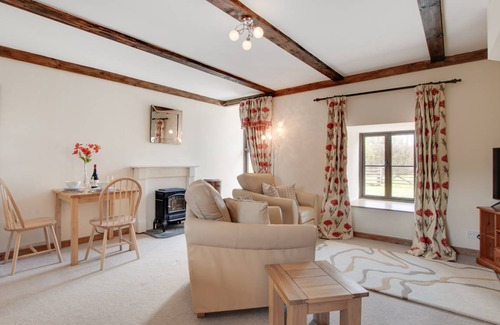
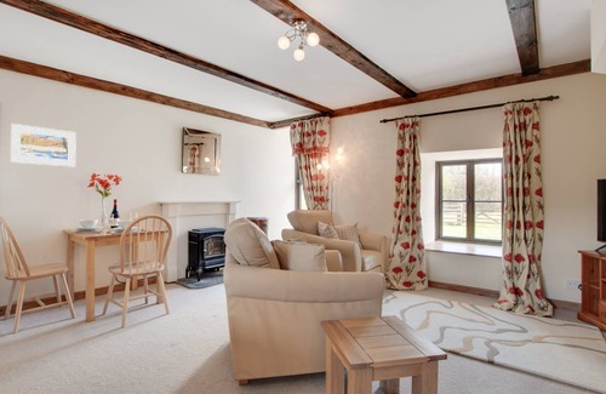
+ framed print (45, 145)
